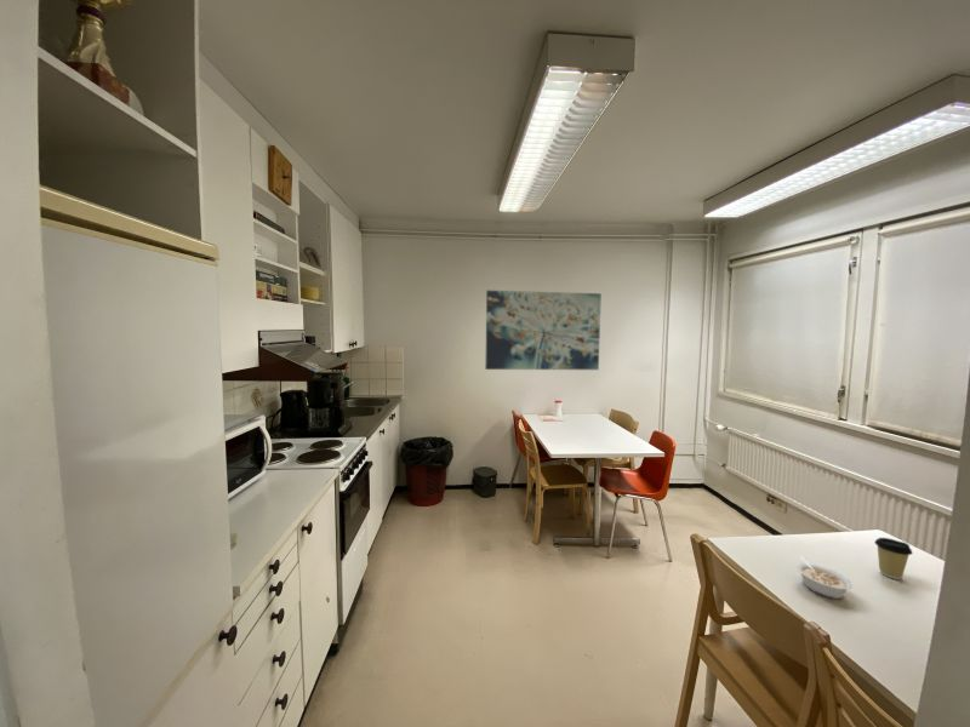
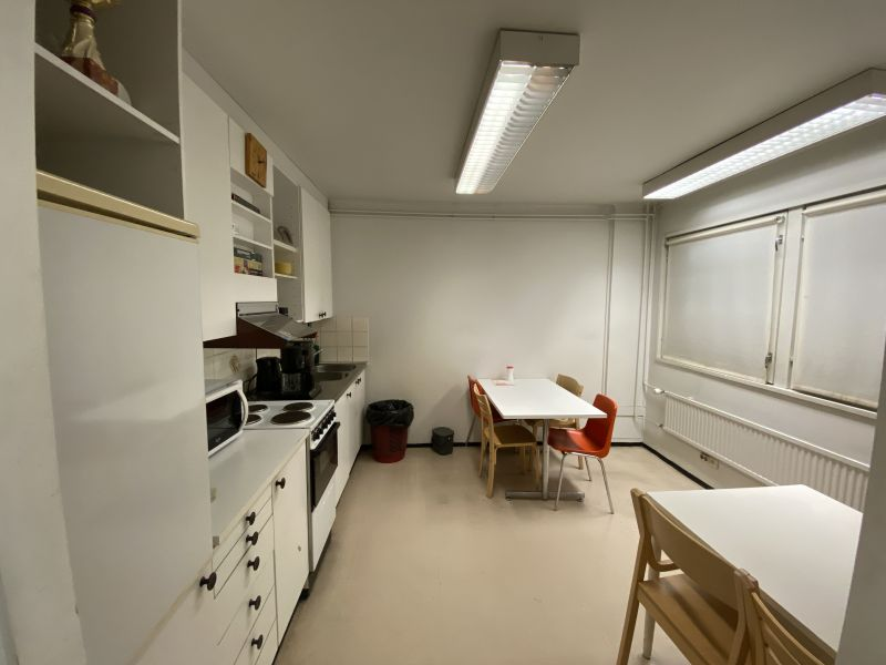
- legume (821, 579)
- coffee cup (891, 557)
- wall art (543, 331)
